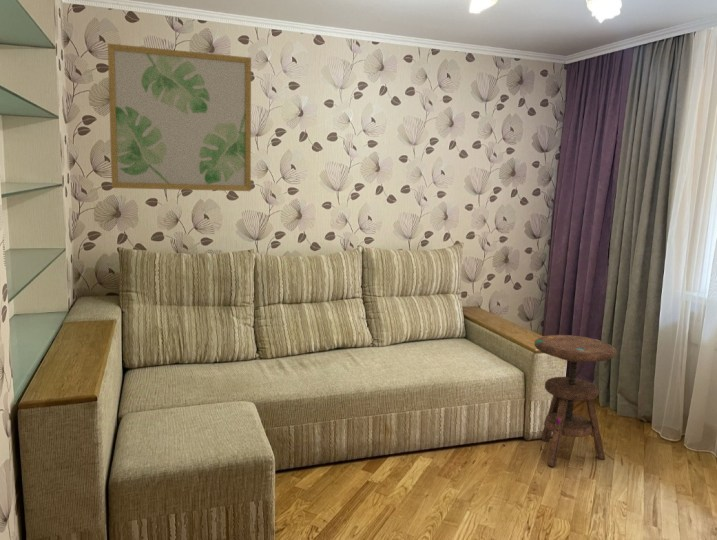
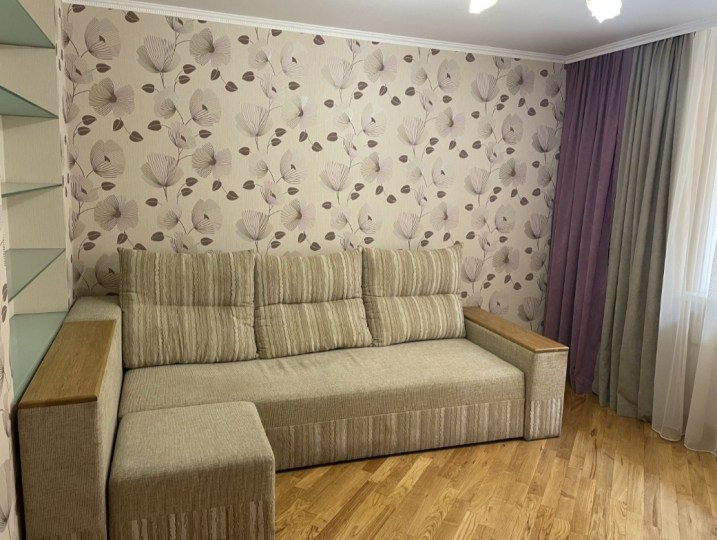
- side table (570, 399)
- wall art (182, 121)
